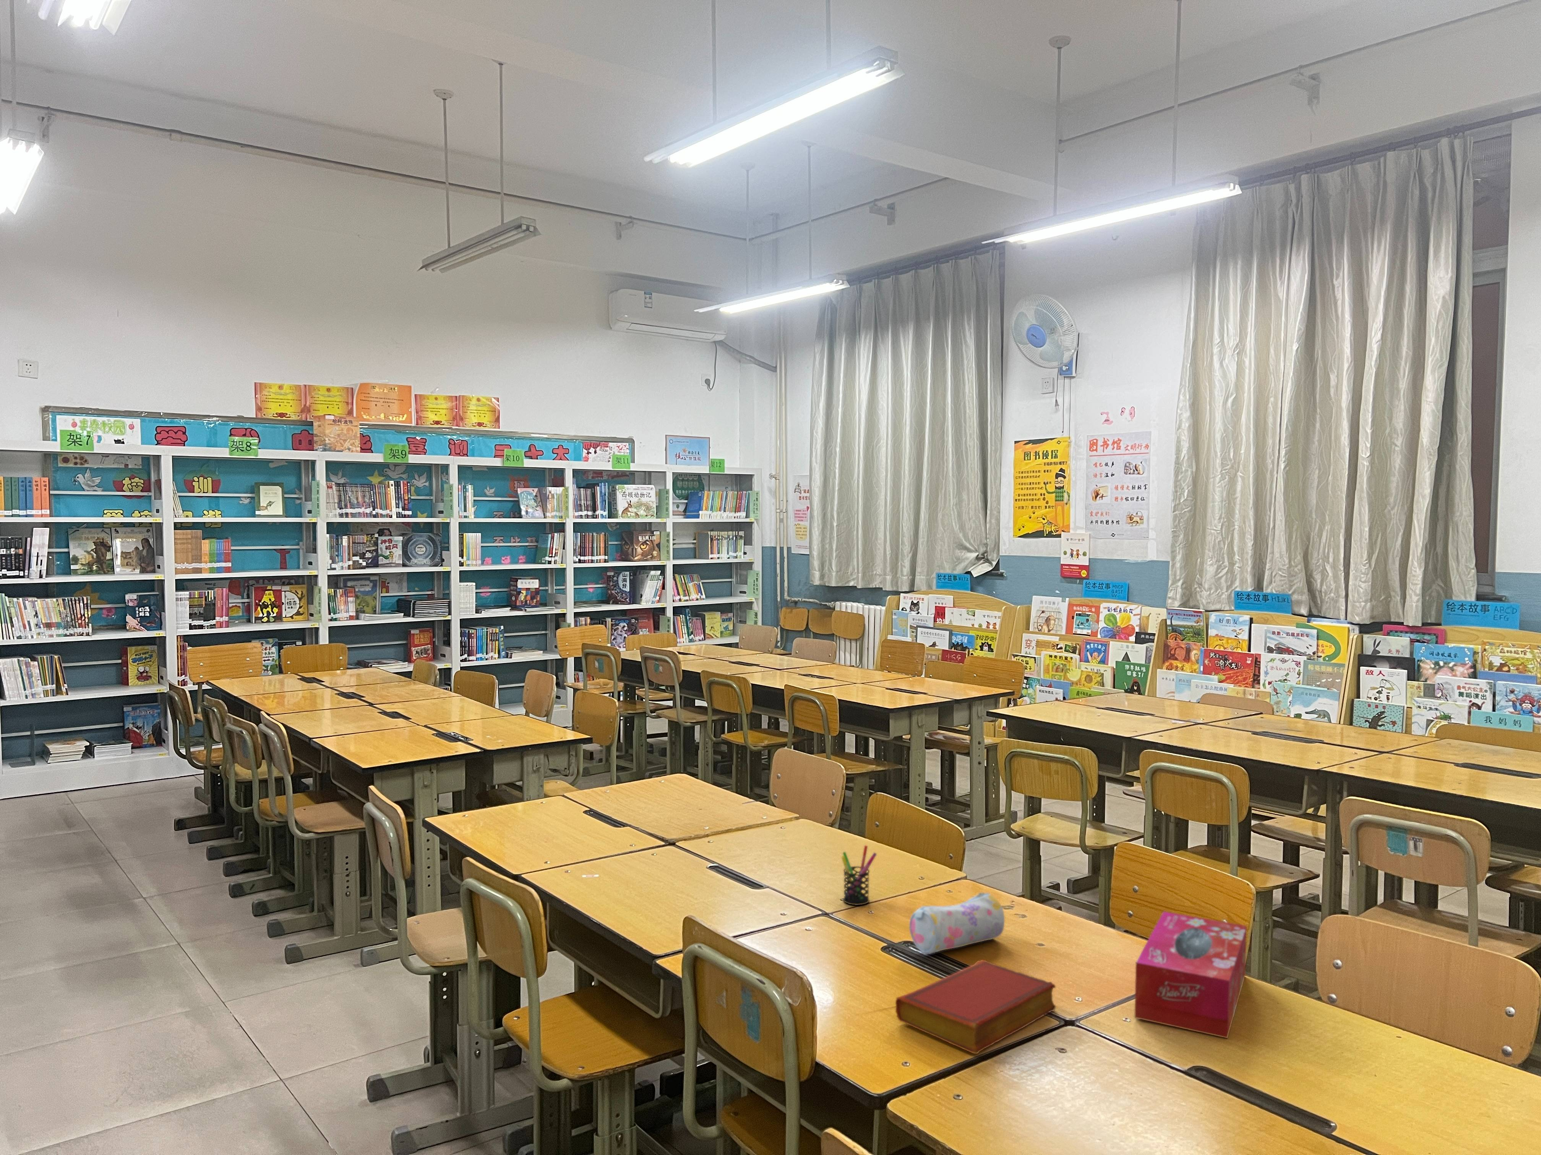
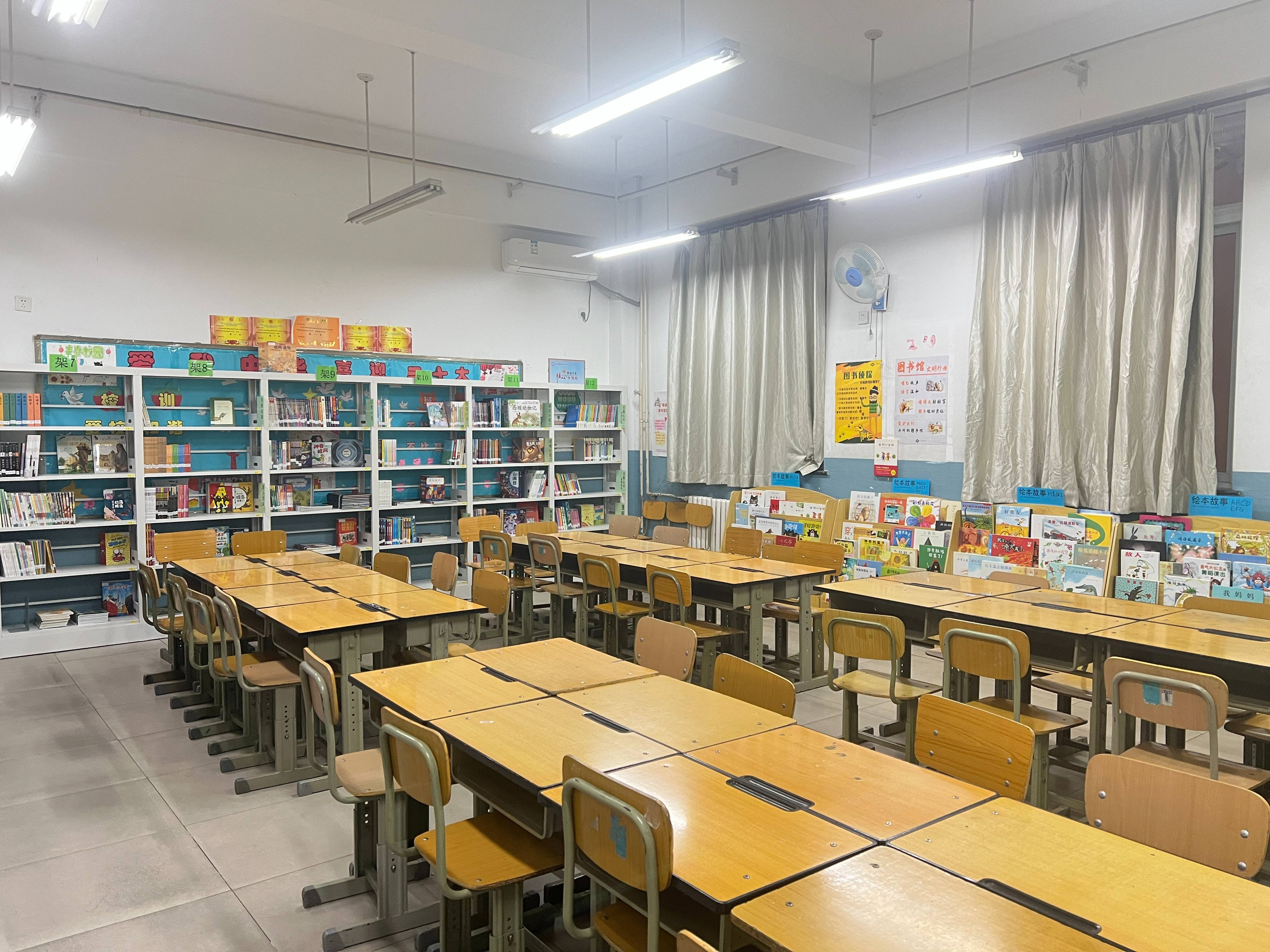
- book (977, 1001)
- pencil case (957, 923)
- tissue box (1193, 969)
- pen holder (855, 874)
